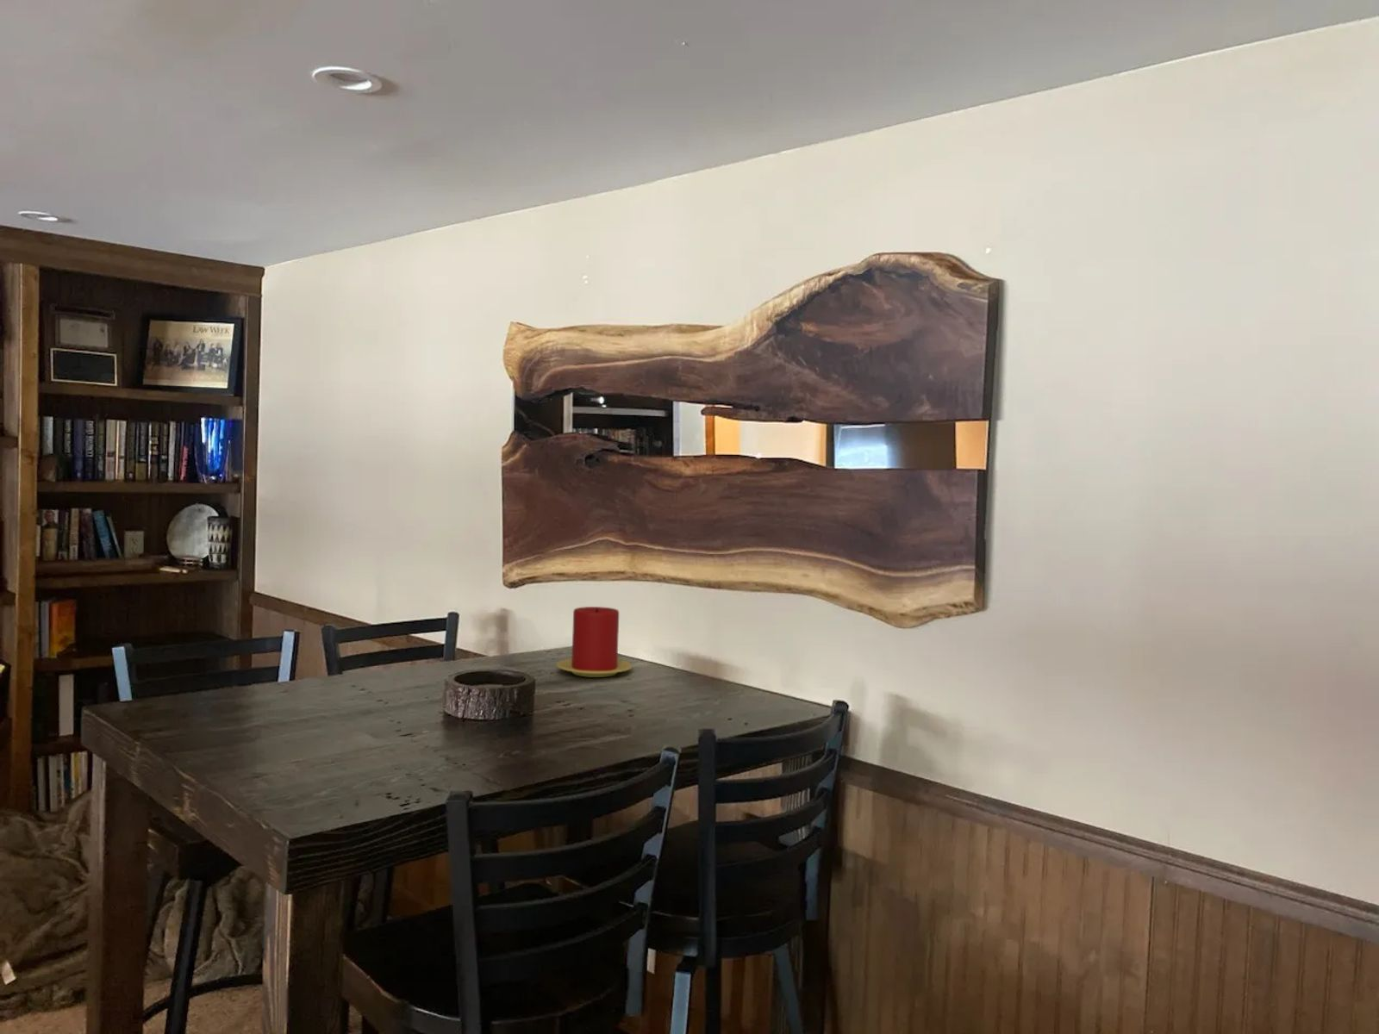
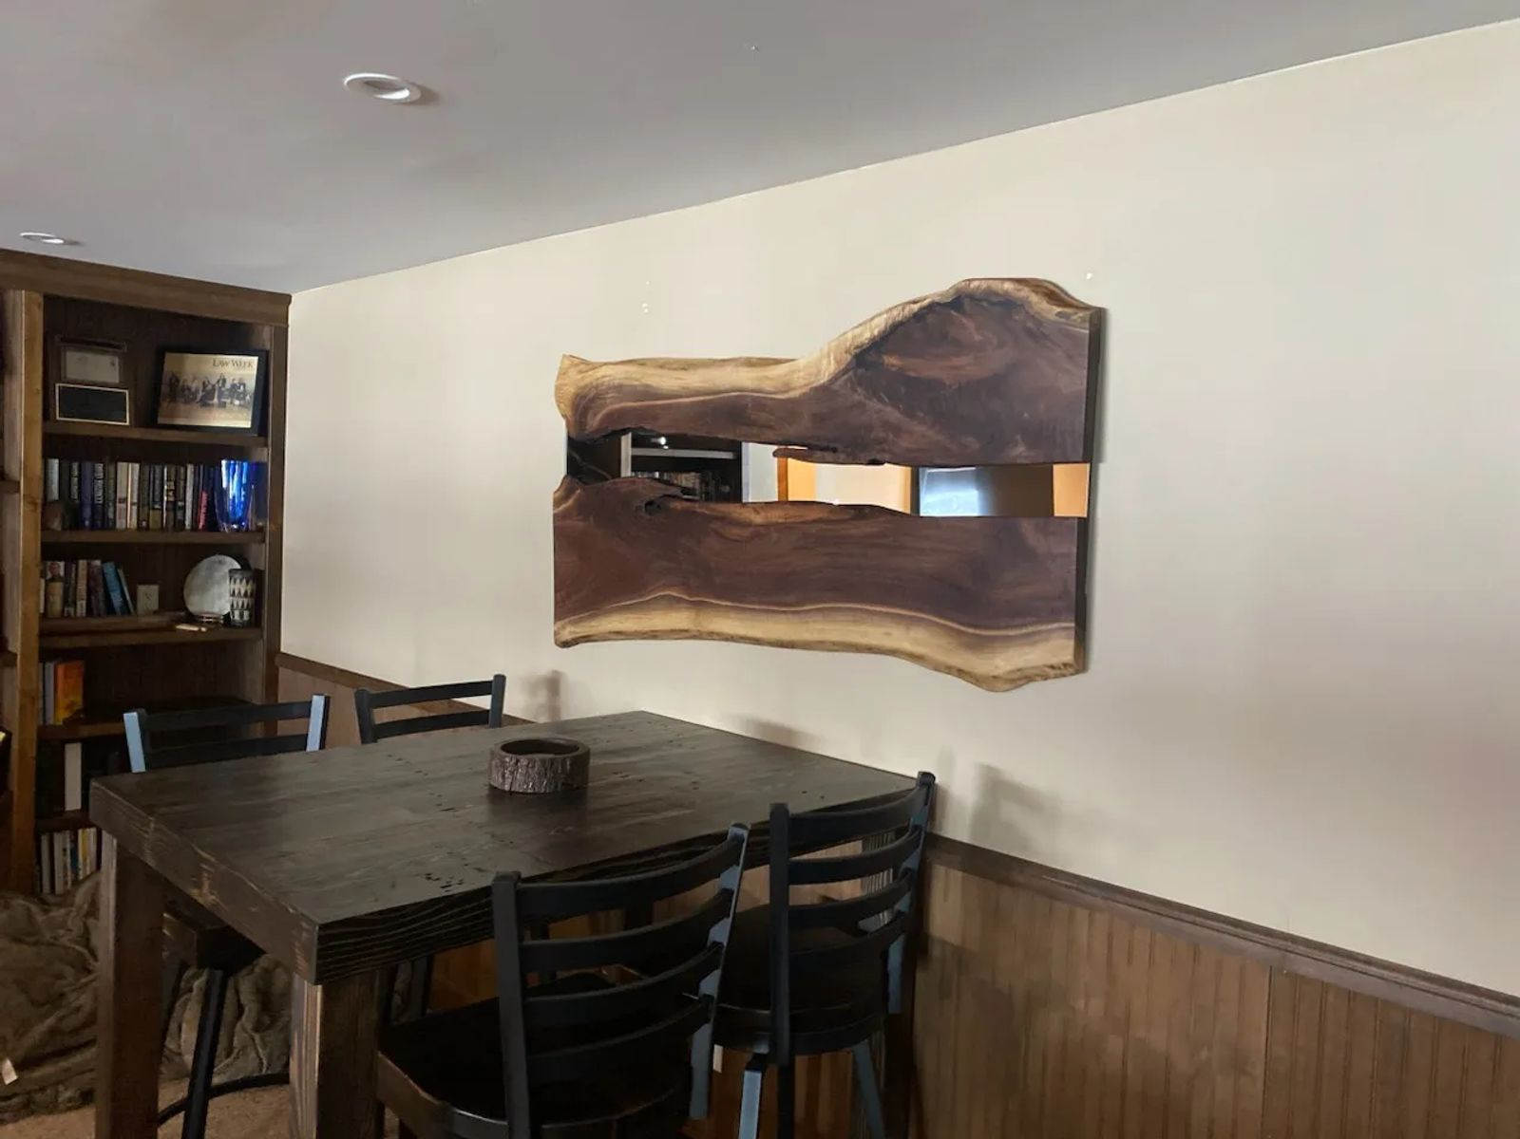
- candle (595, 640)
